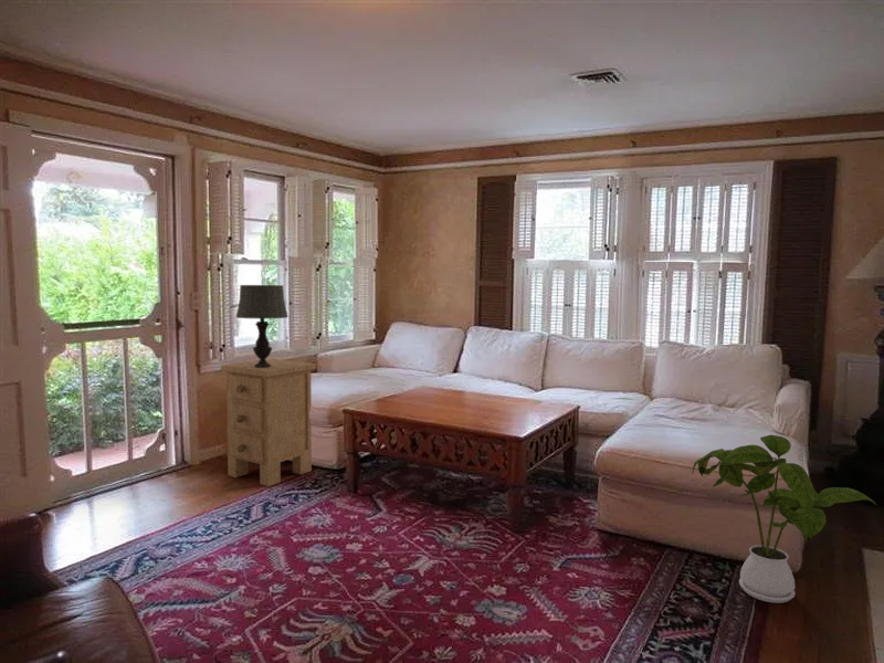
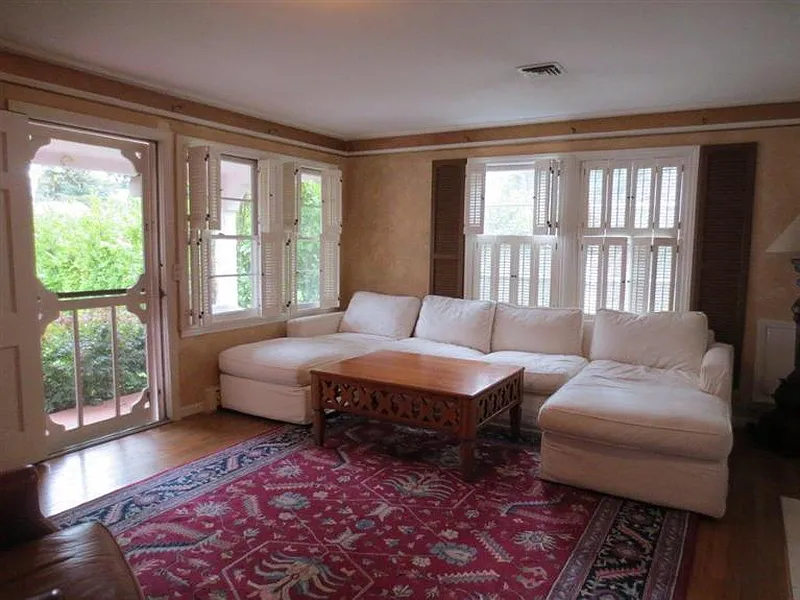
- table lamp (262, 325)
- house plant (778, 523)
- nightstand (266, 420)
